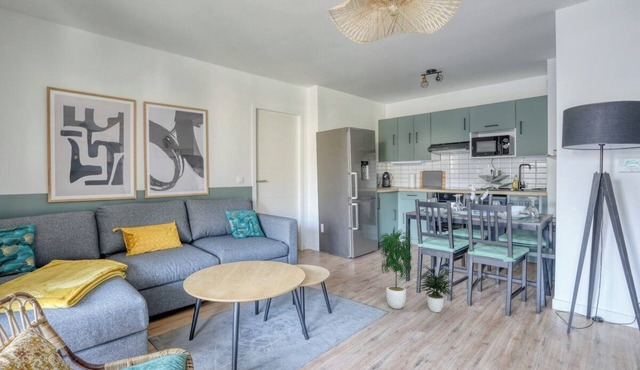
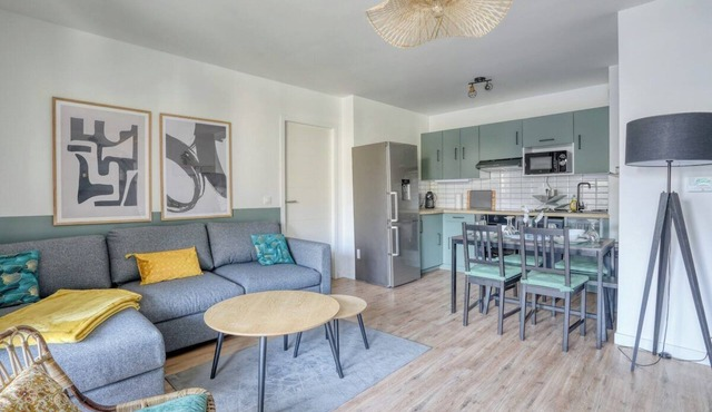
- potted plant (411, 269)
